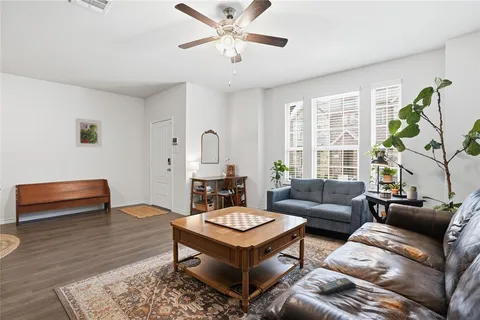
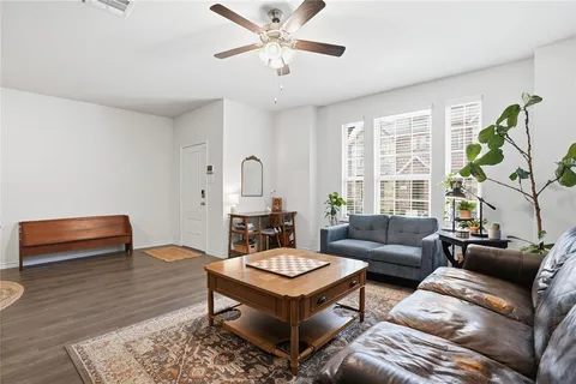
- remote control (337, 285)
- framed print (88, 133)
